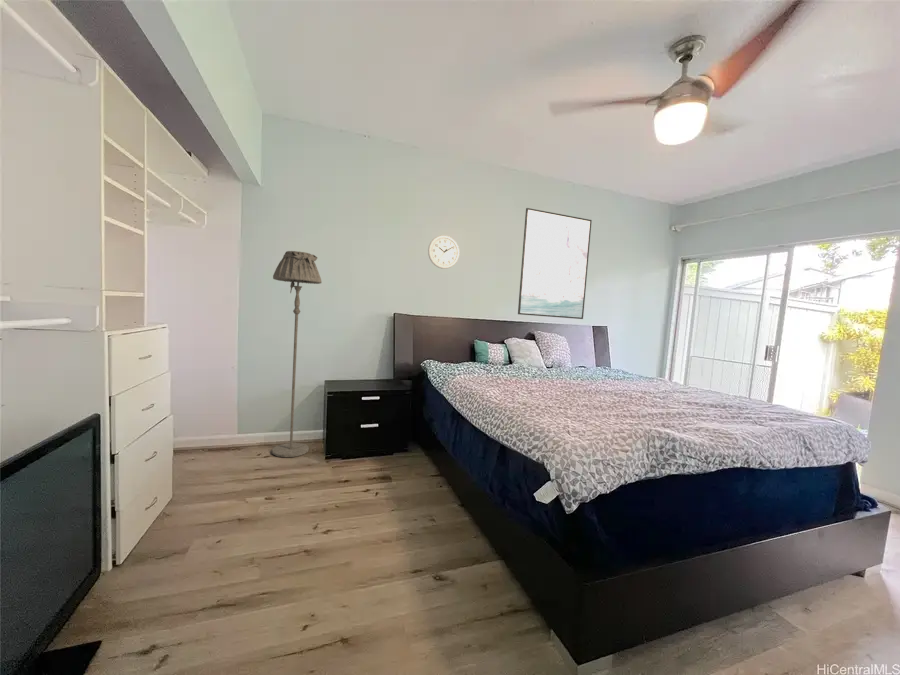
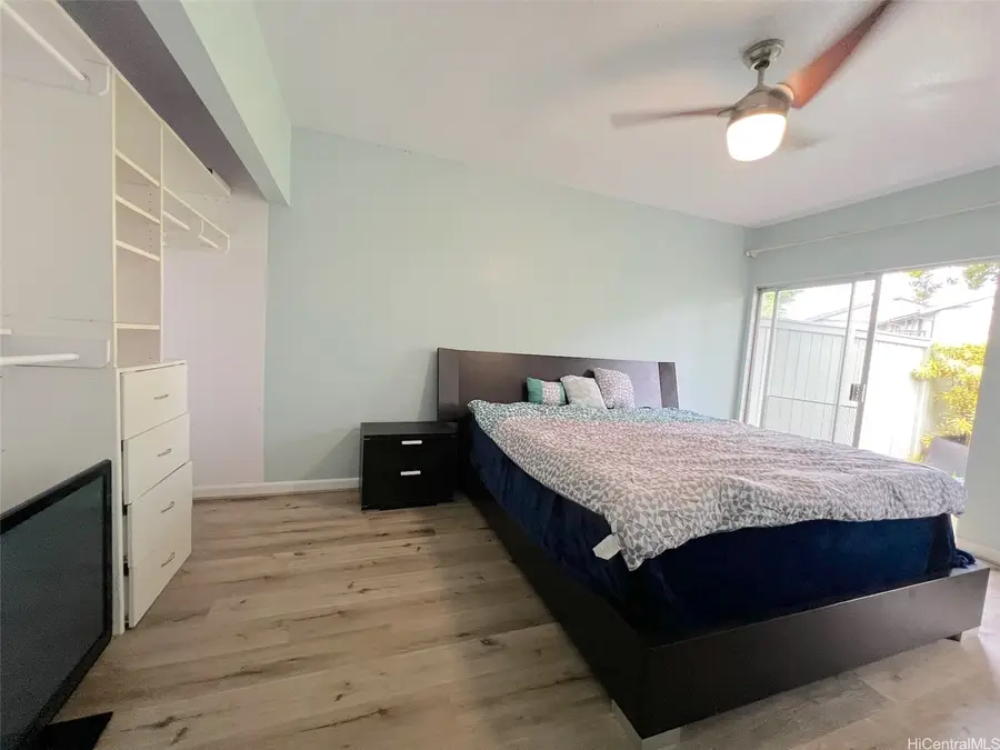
- wall clock (444, 251)
- floor lamp (294, 353)
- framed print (555, 265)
